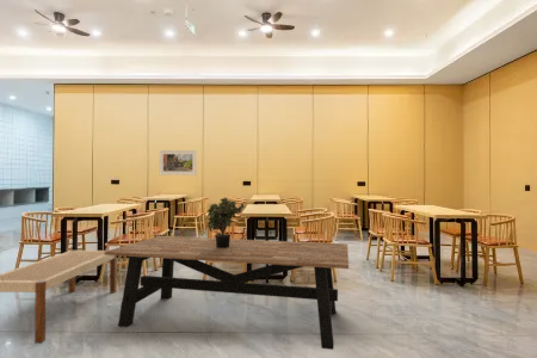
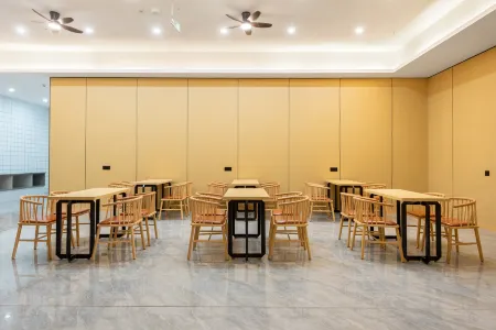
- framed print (178, 162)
- bench (57, 284)
- potted plant (226, 221)
- dining table (233, 282)
